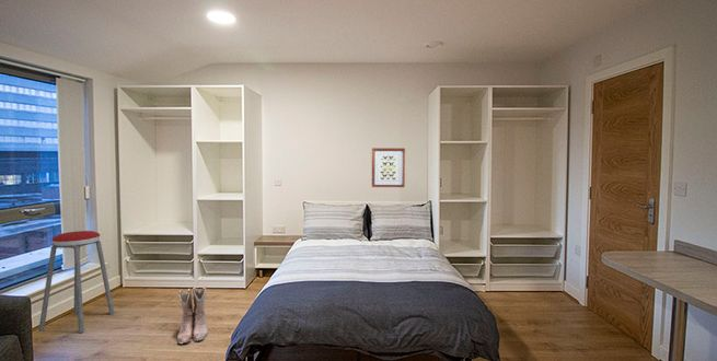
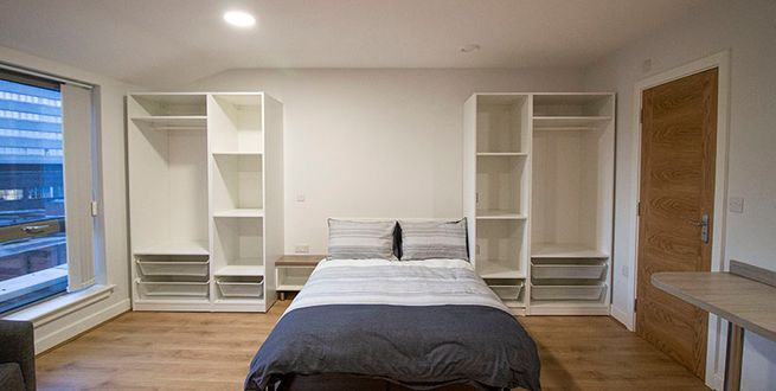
- music stool (77, 277)
- wall art (388, 167)
- boots (193, 312)
